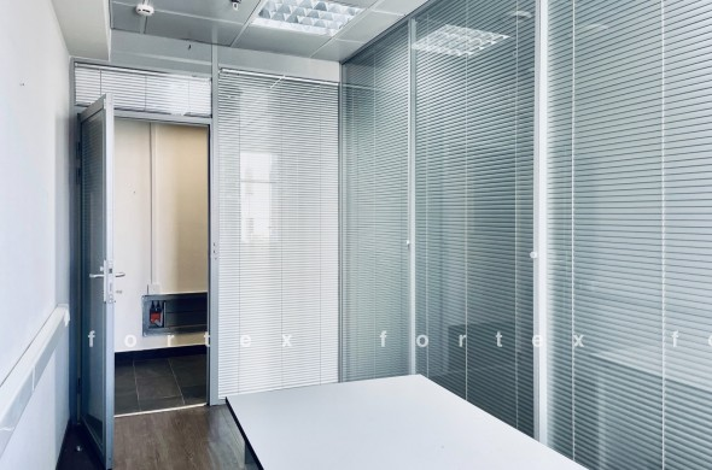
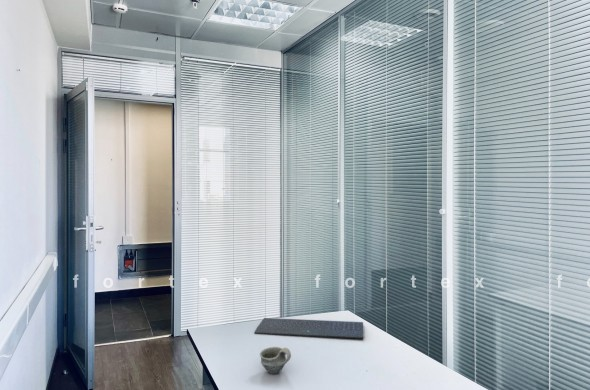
+ computer keyboard (310, 327)
+ cup (274, 359)
